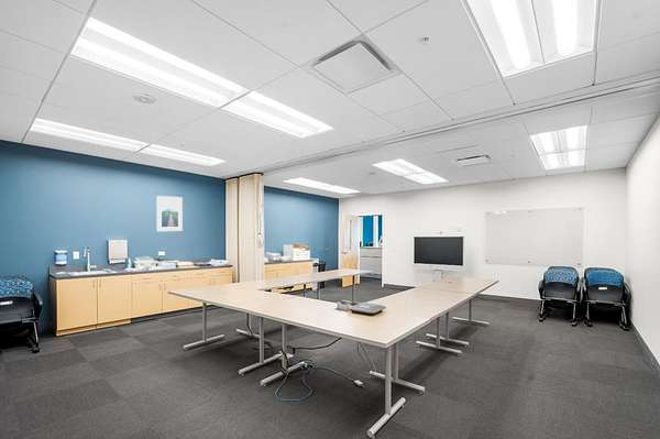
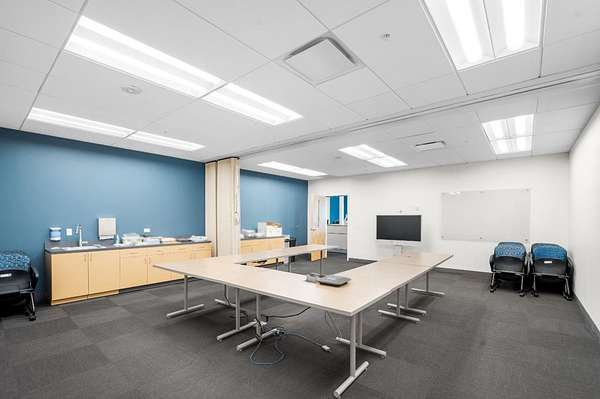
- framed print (169, 213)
